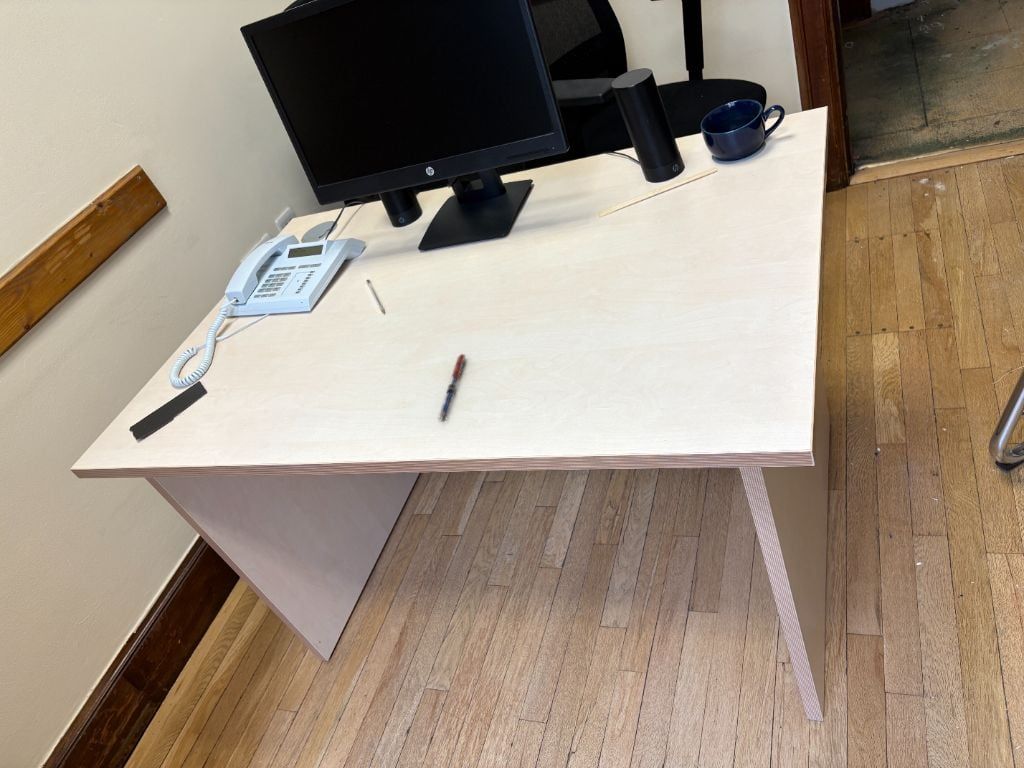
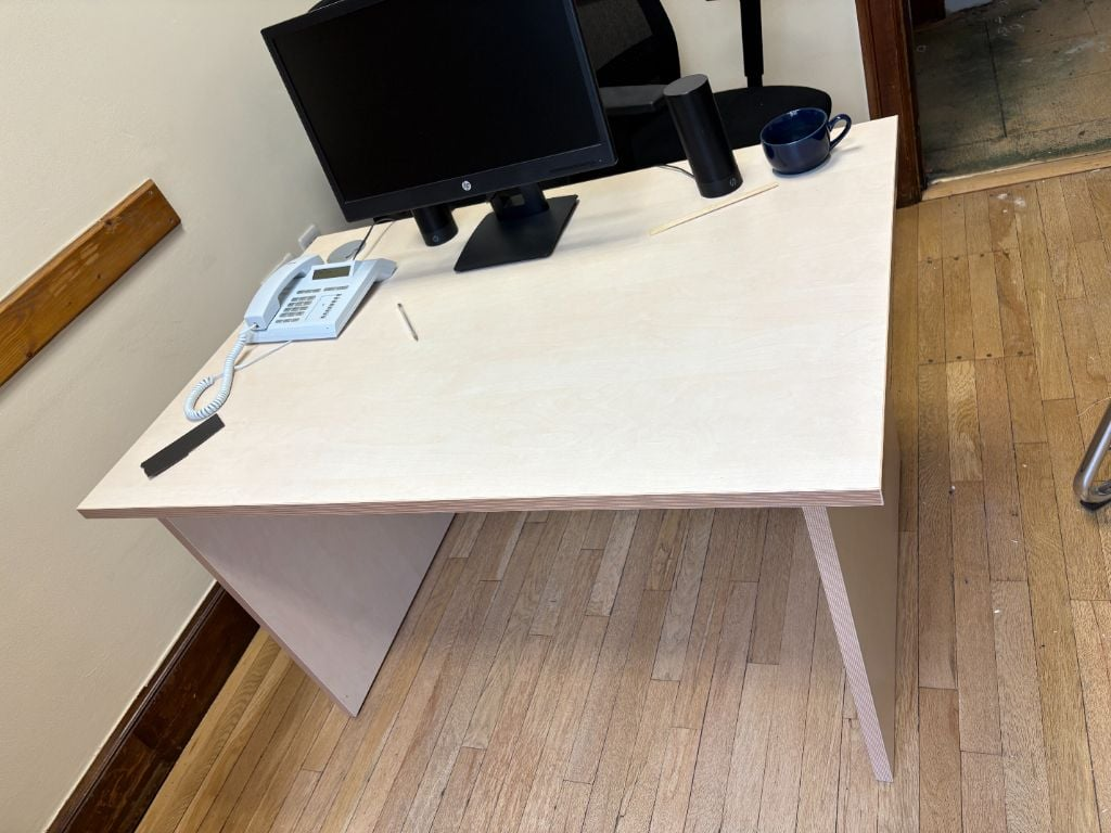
- pen (451, 384)
